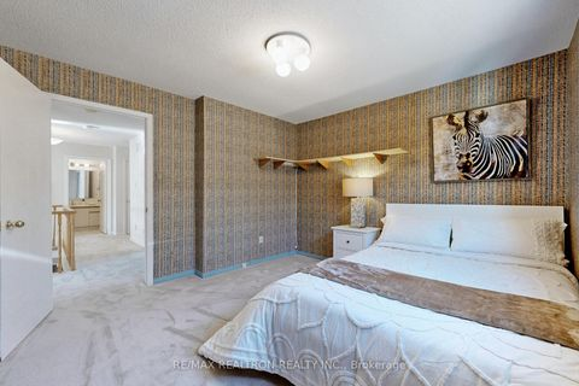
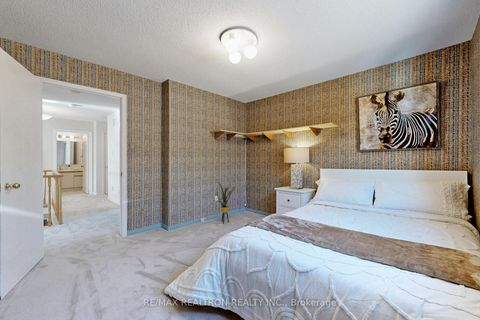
+ house plant (224, 201)
